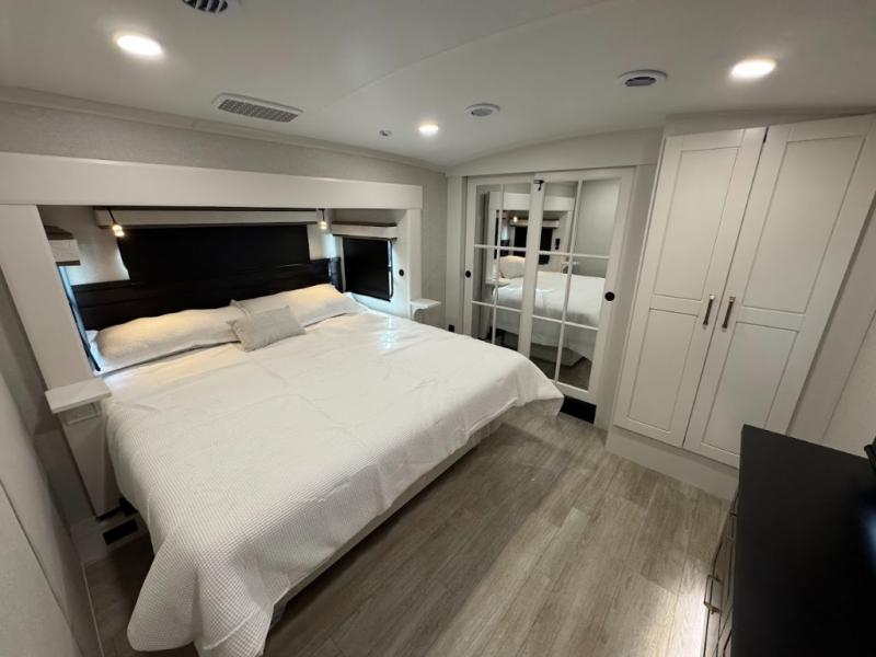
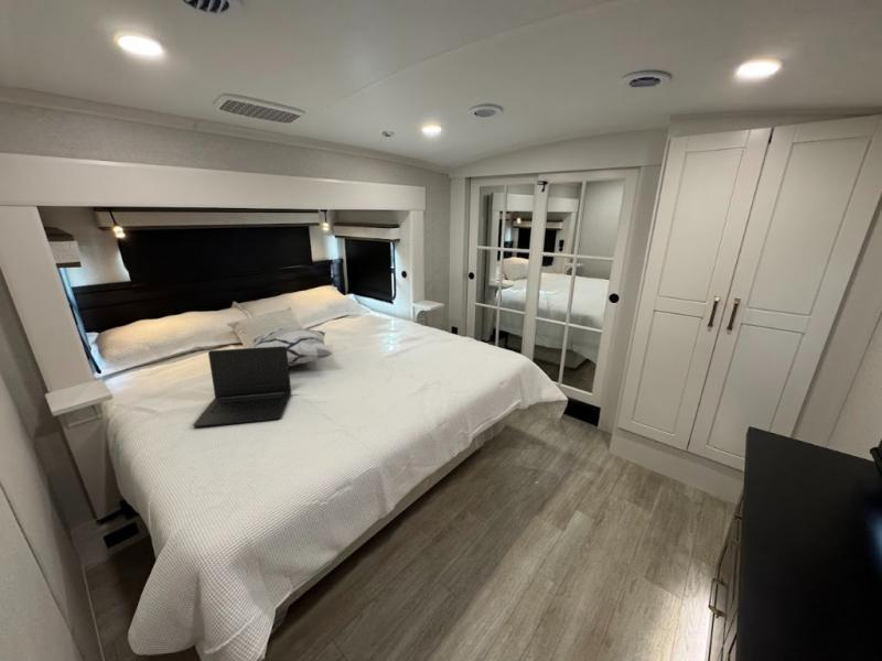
+ laptop (243, 383)
+ decorative pillow (290, 346)
